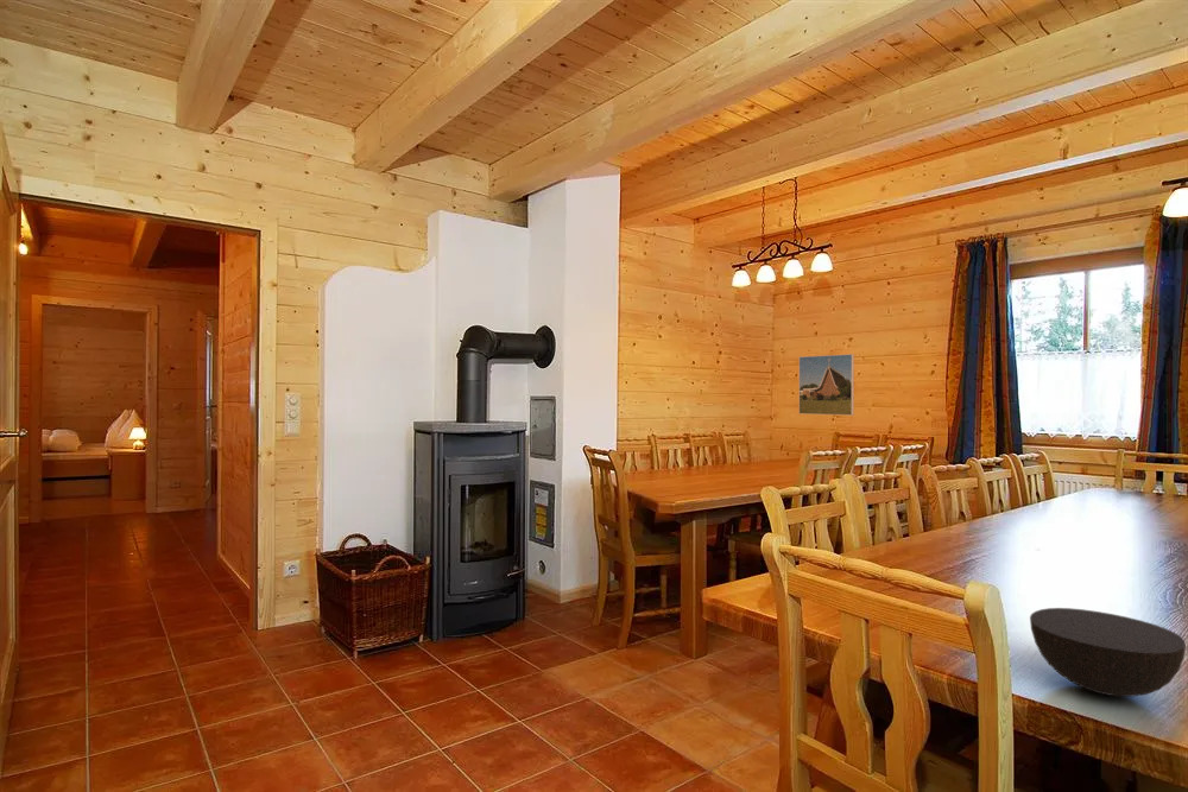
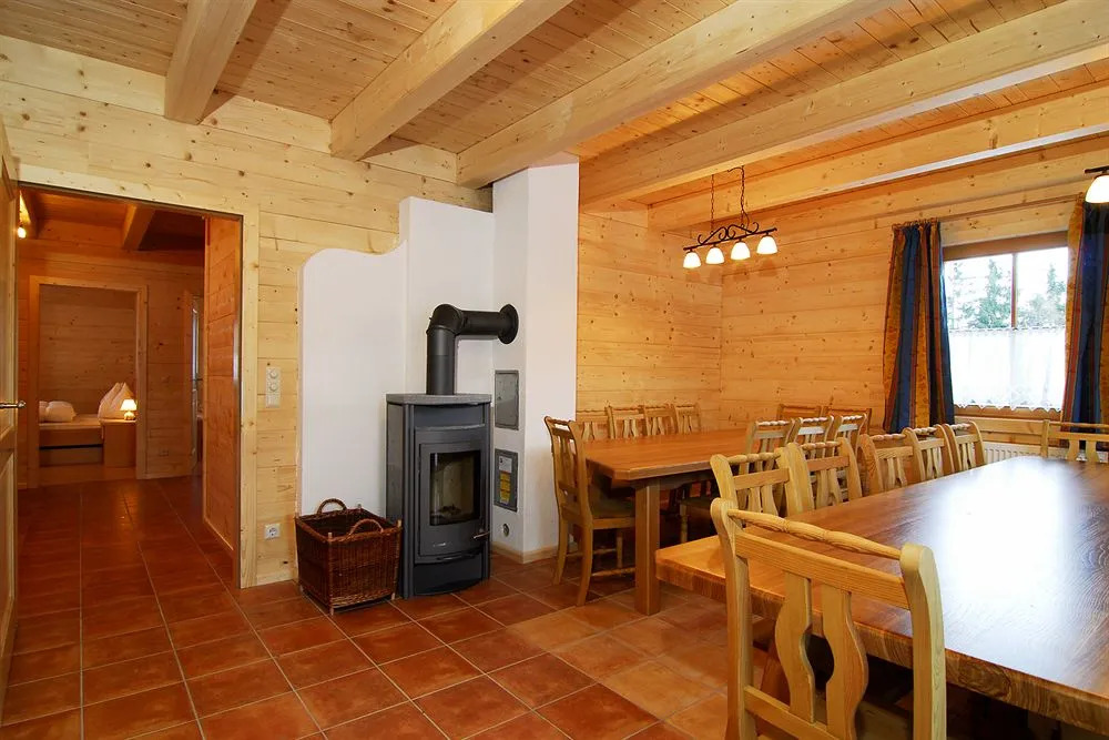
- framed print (824, 385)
- bowl (1102, 659)
